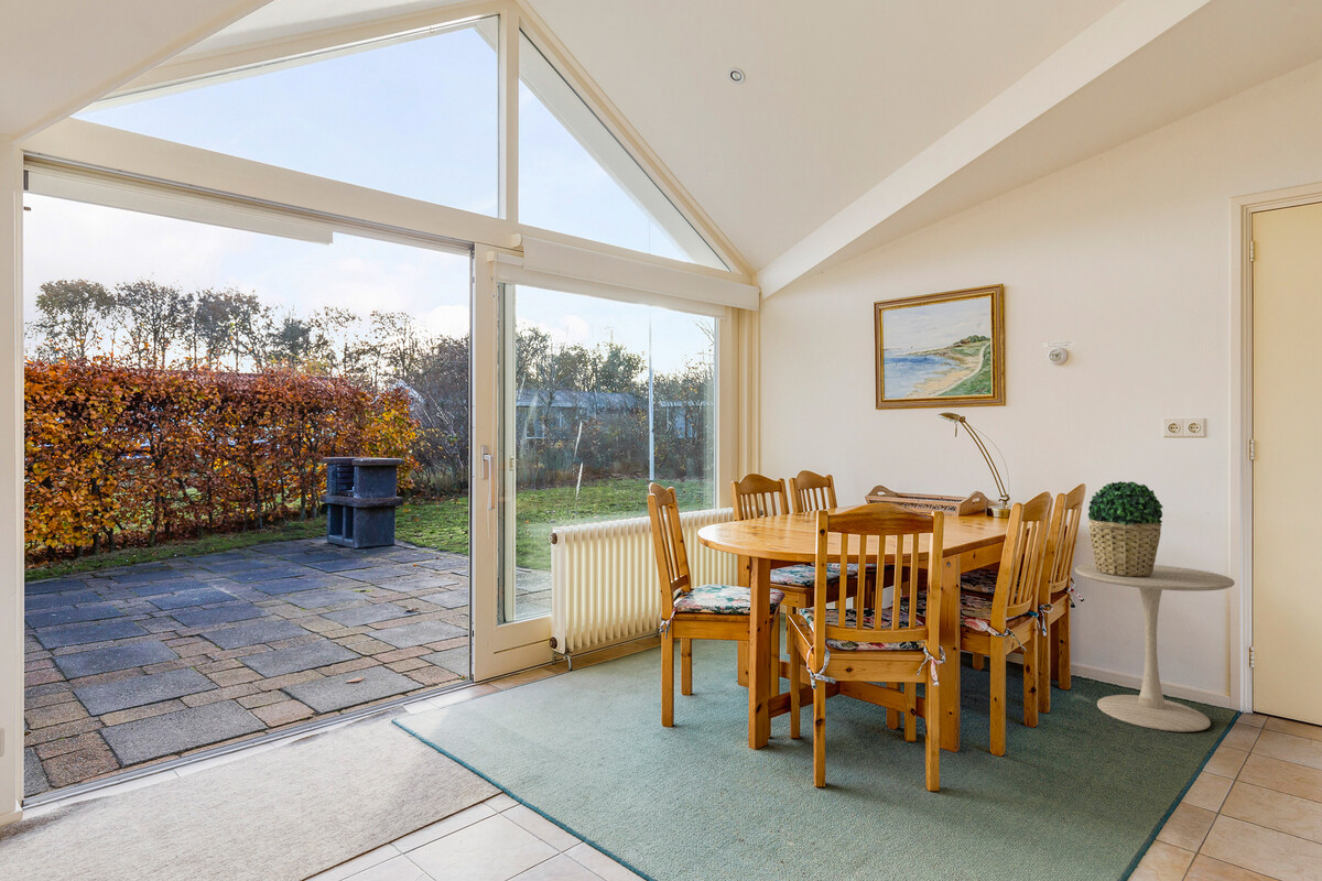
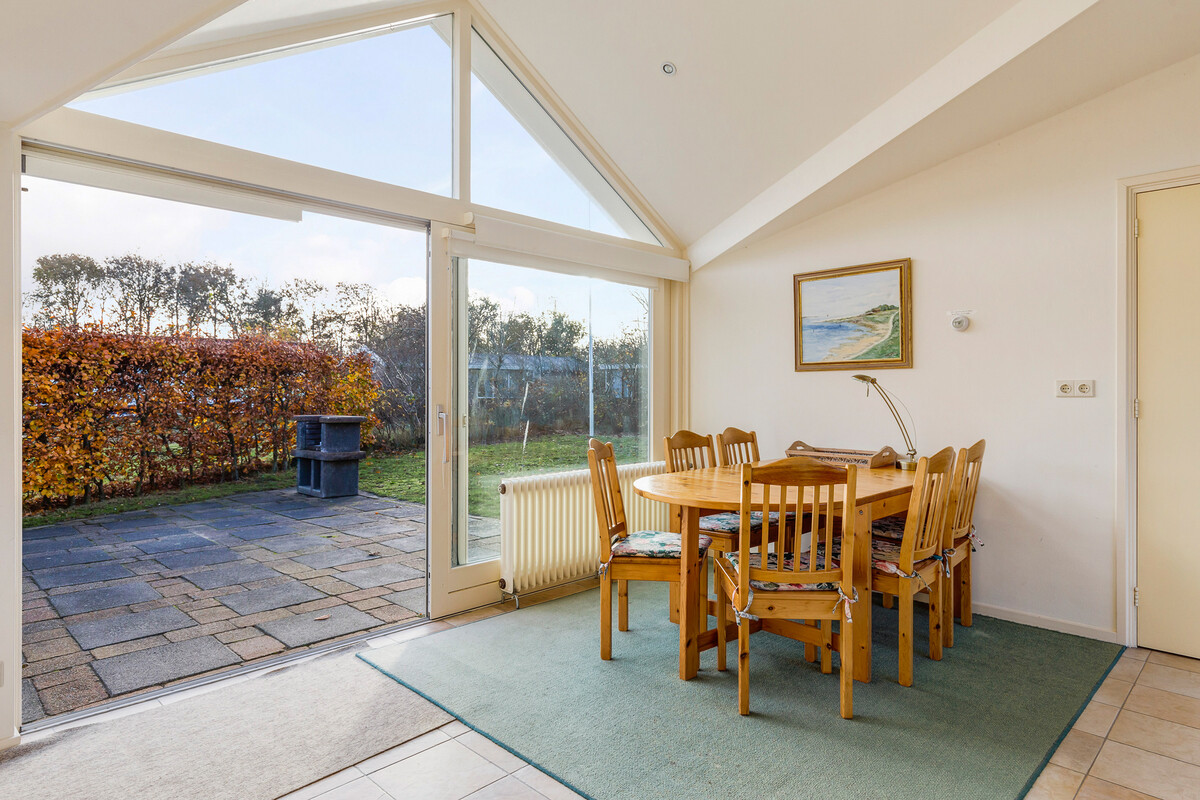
- side table (1150, 643)
- potted plant (1124, 526)
